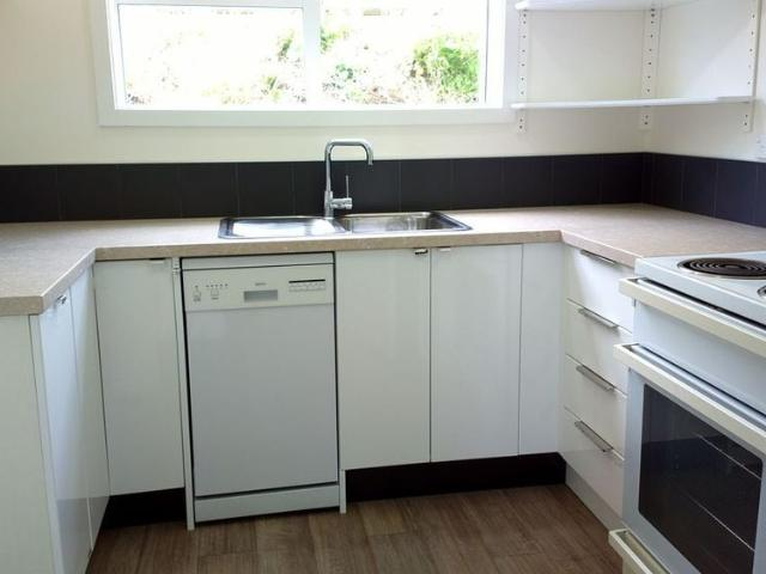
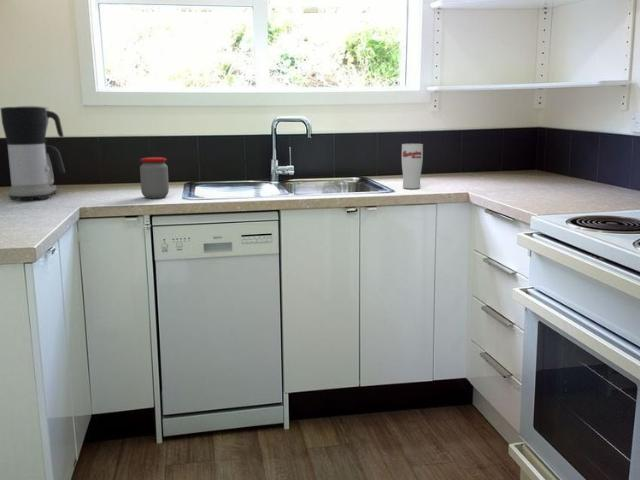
+ jar (154, 177)
+ coffee maker (35, 151)
+ cup (411, 166)
